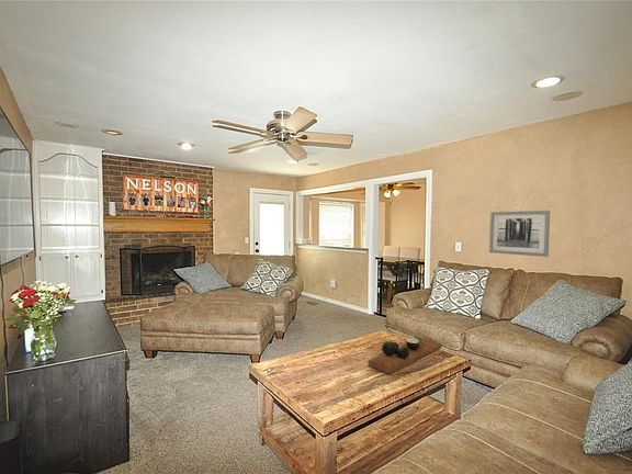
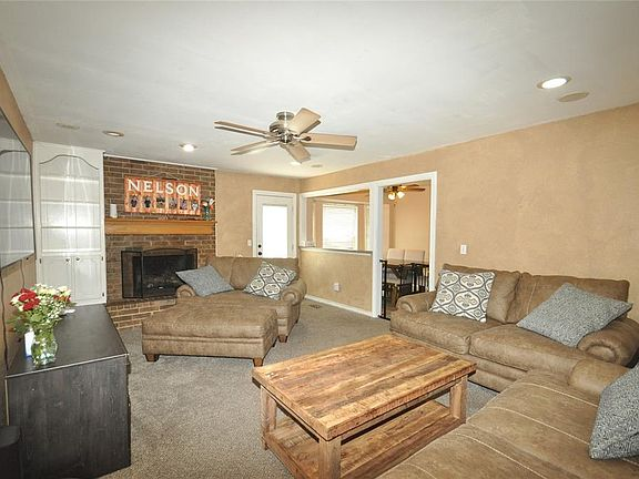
- decorative tray (407, 345)
- wall art (517, 233)
